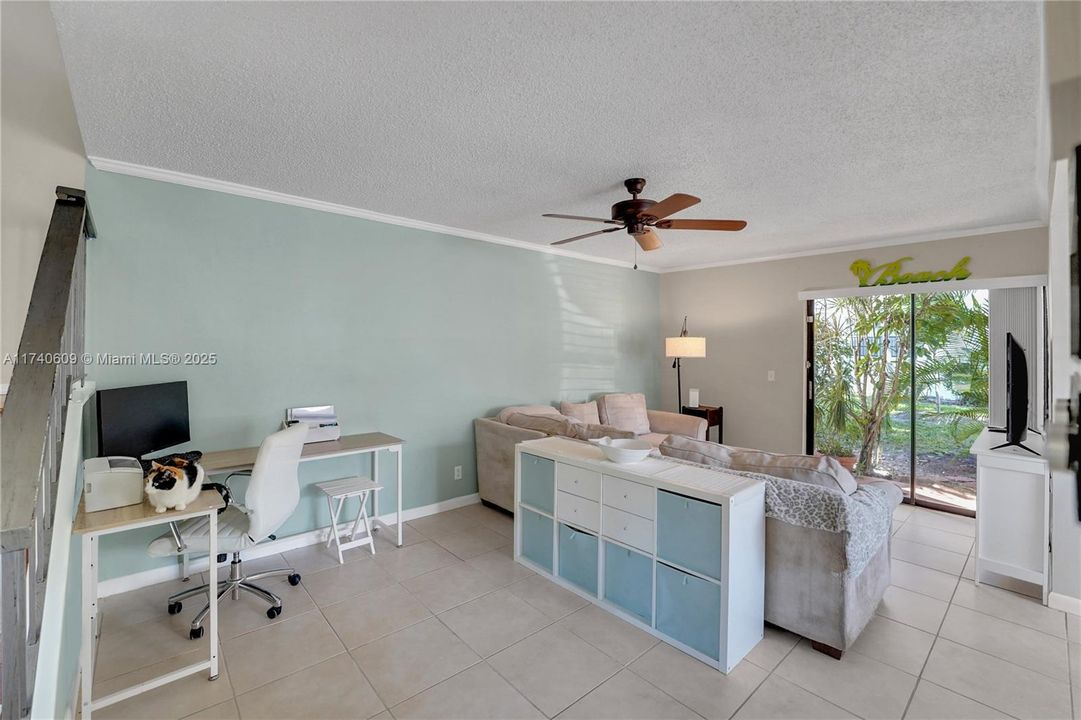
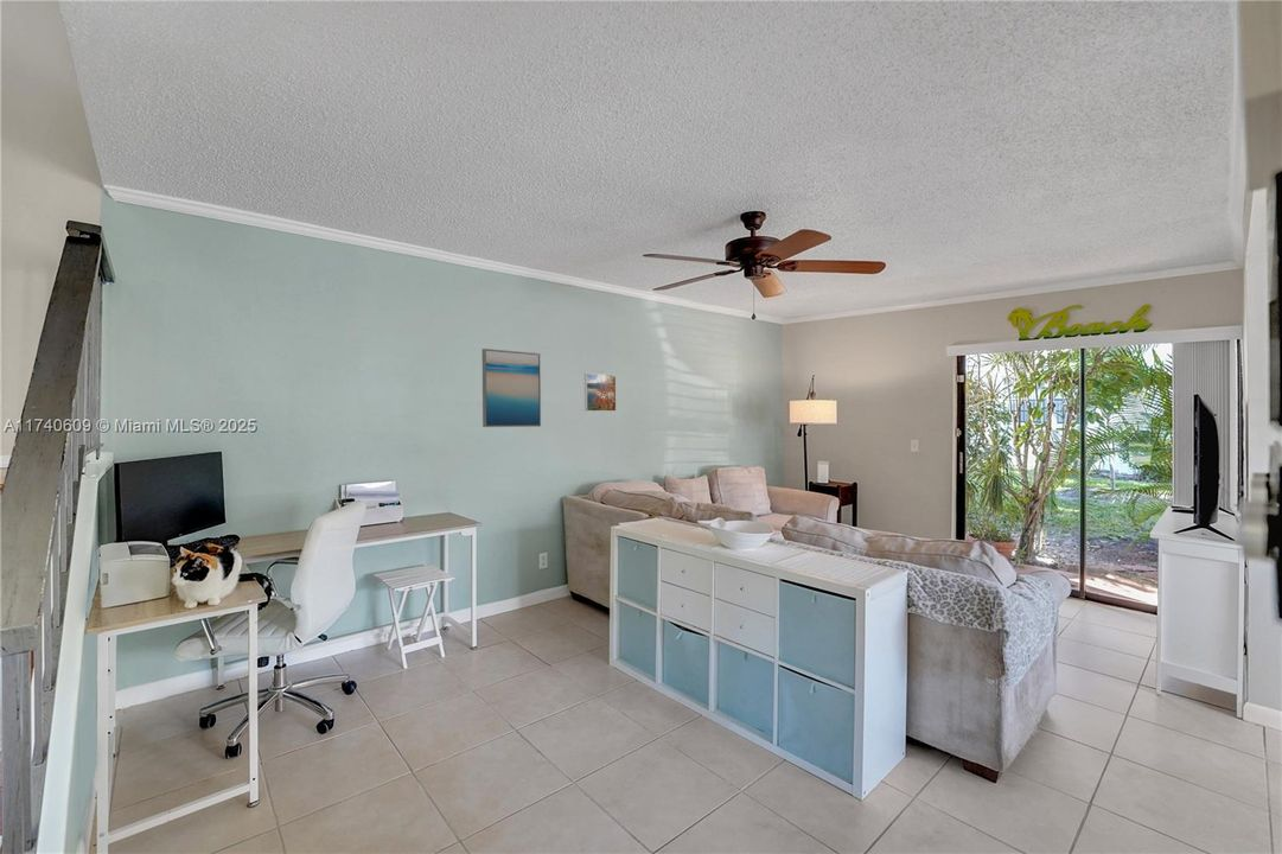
+ wall art (512, 389)
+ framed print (600, 393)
